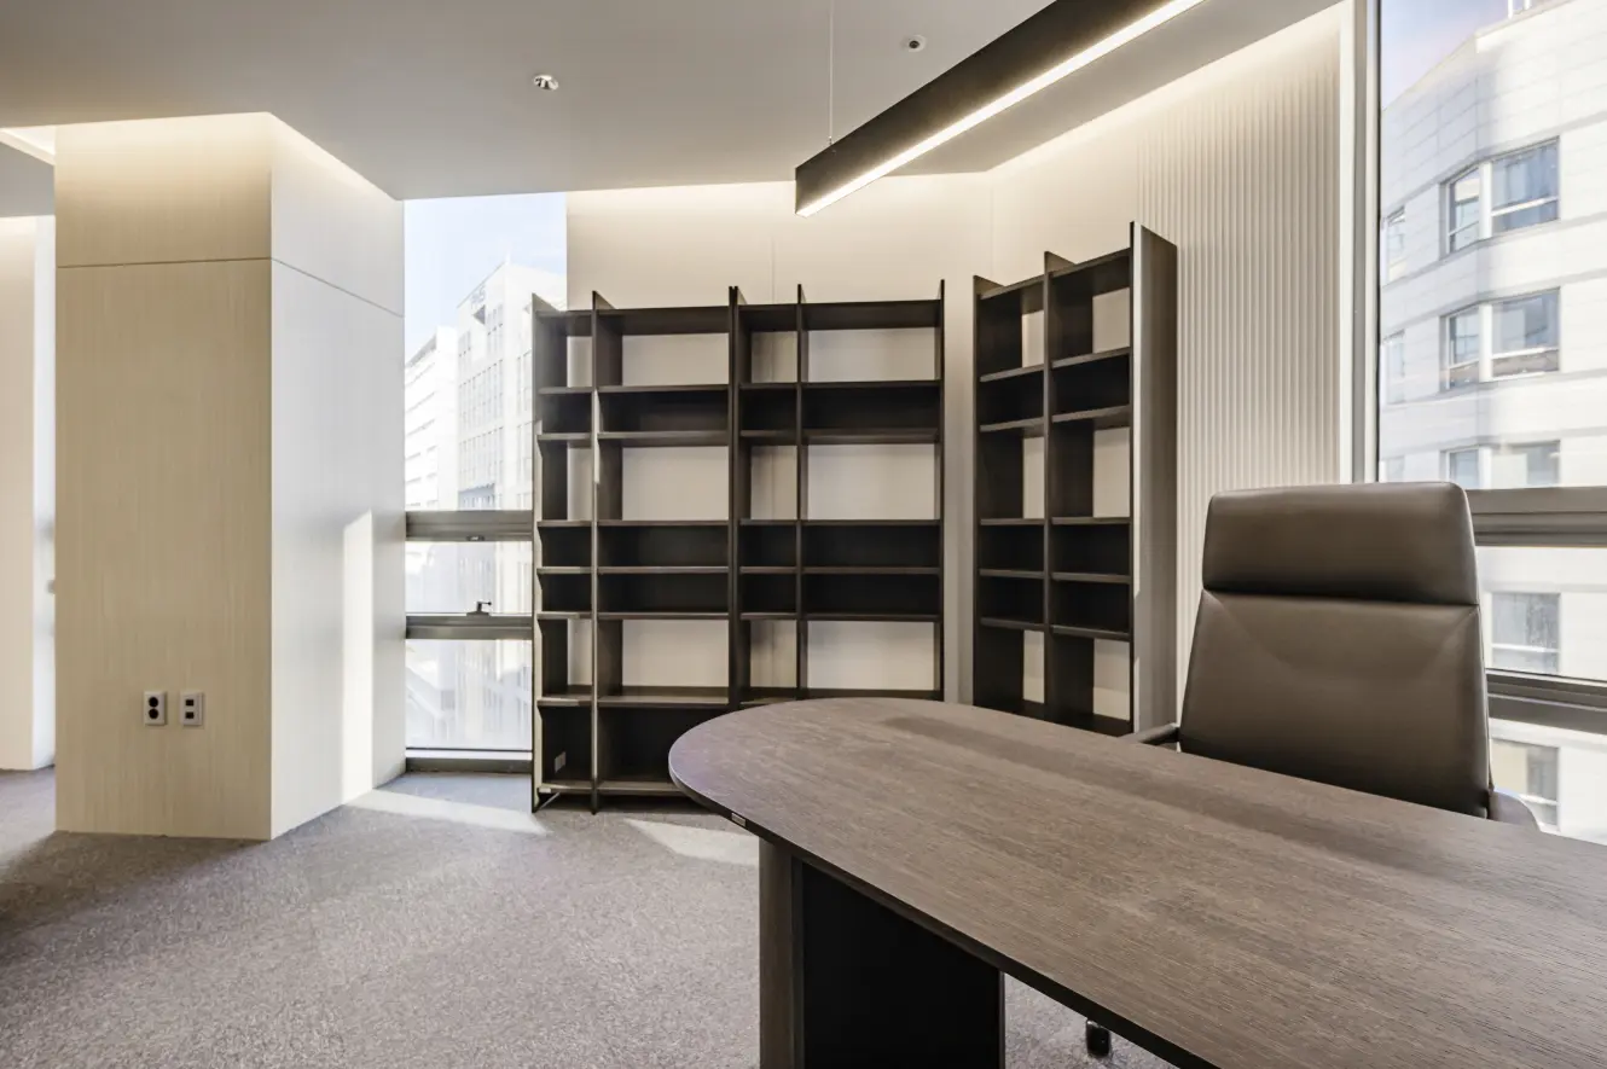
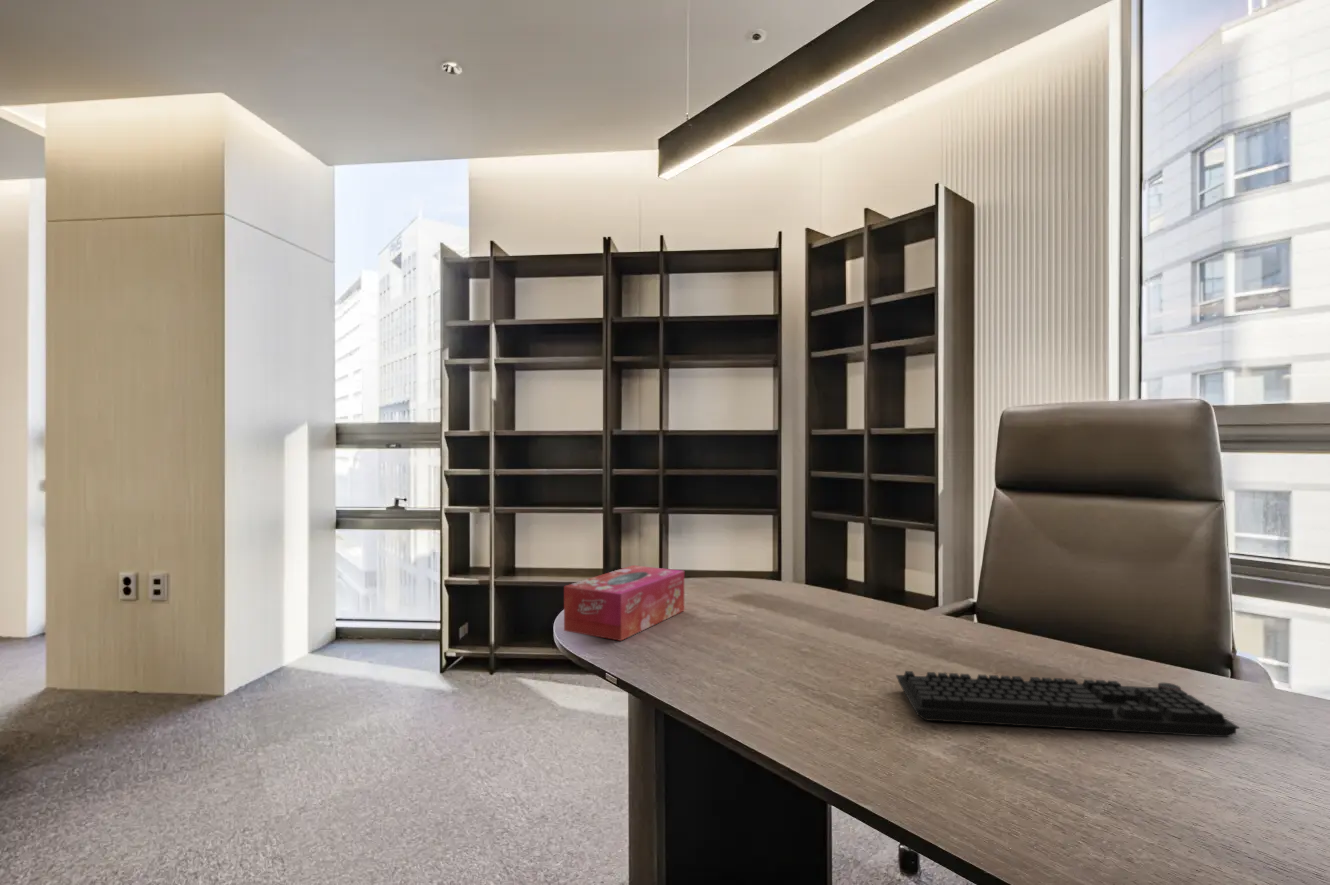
+ keyboard (1050, 700)
+ tissue box (627, 599)
